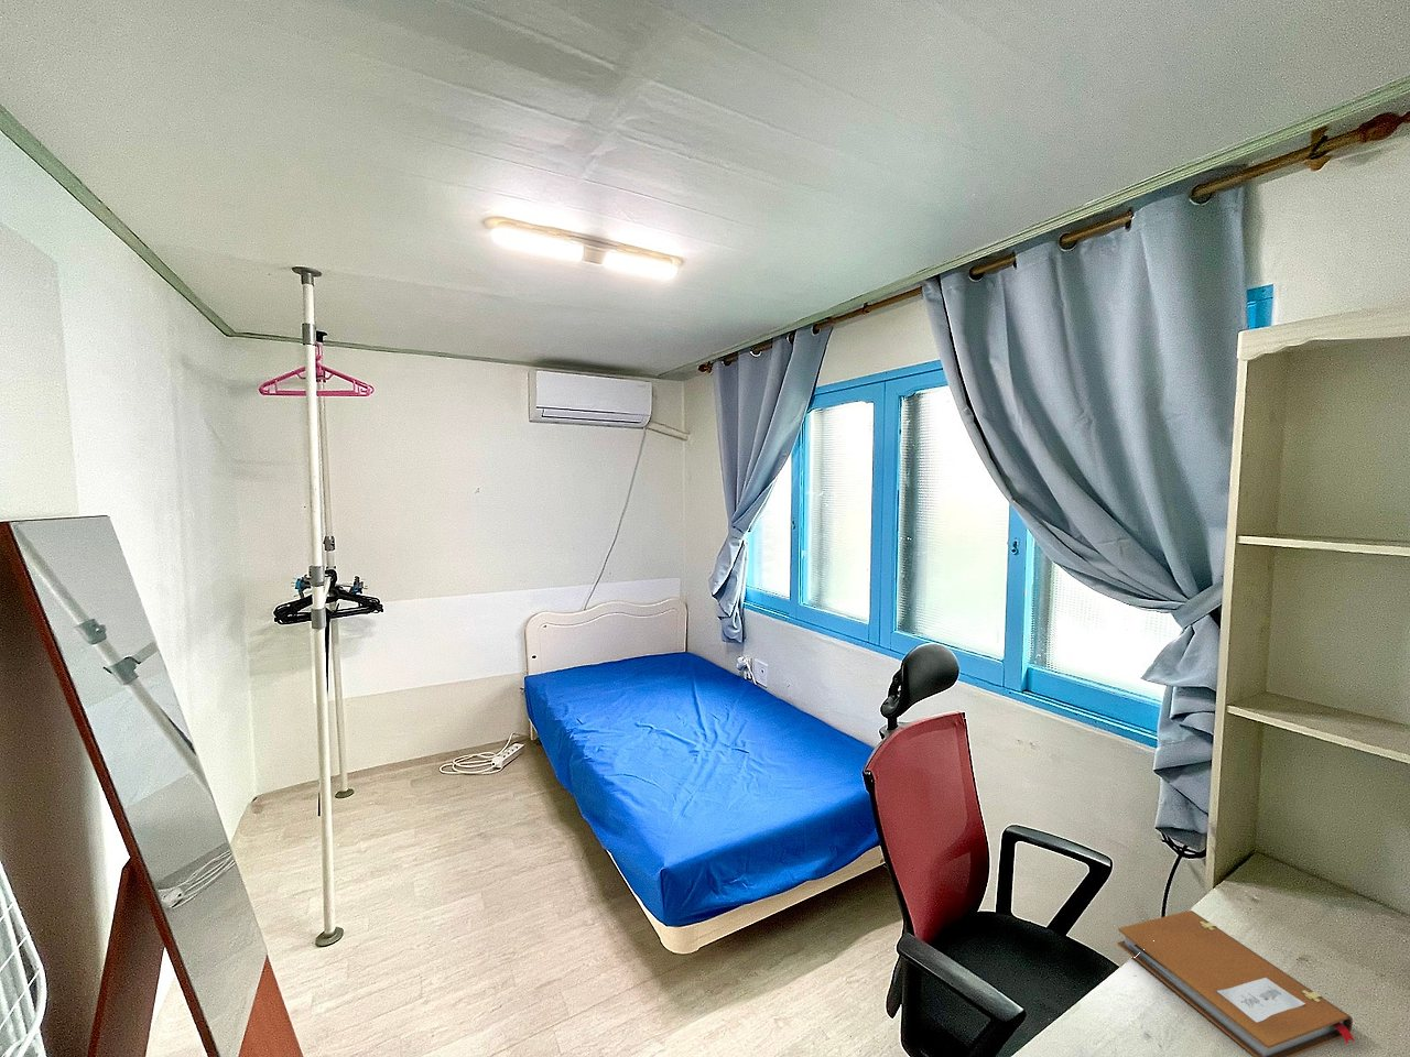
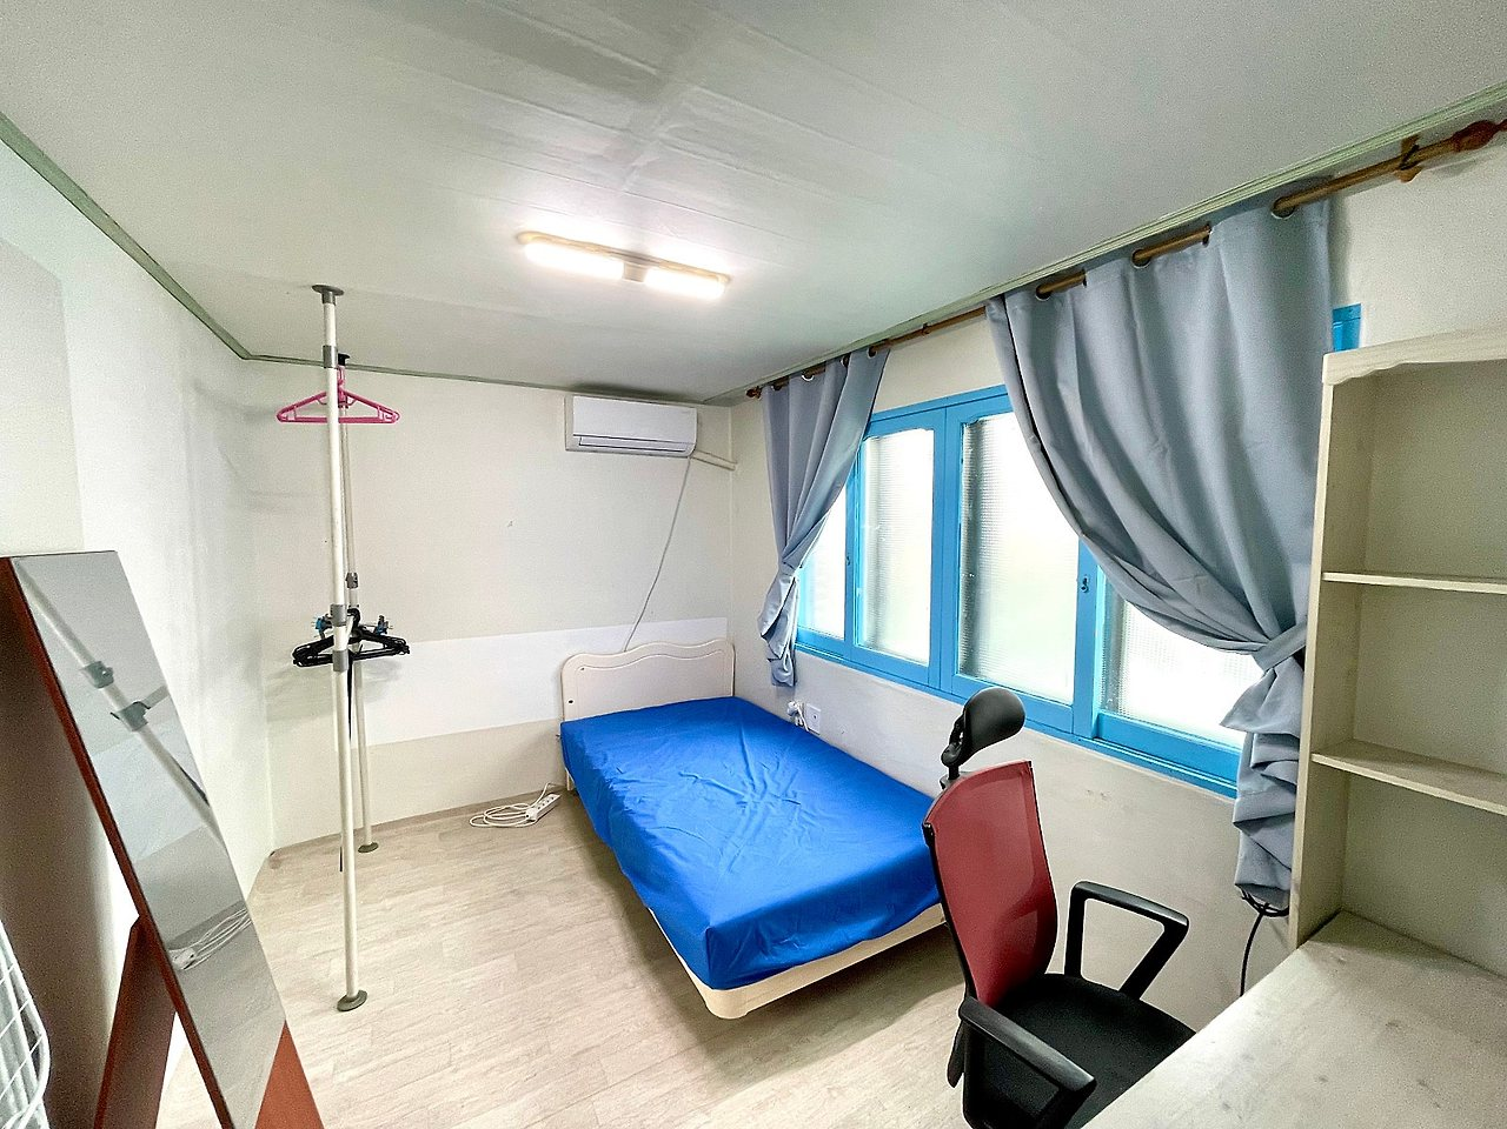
- notebook (1229, 979)
